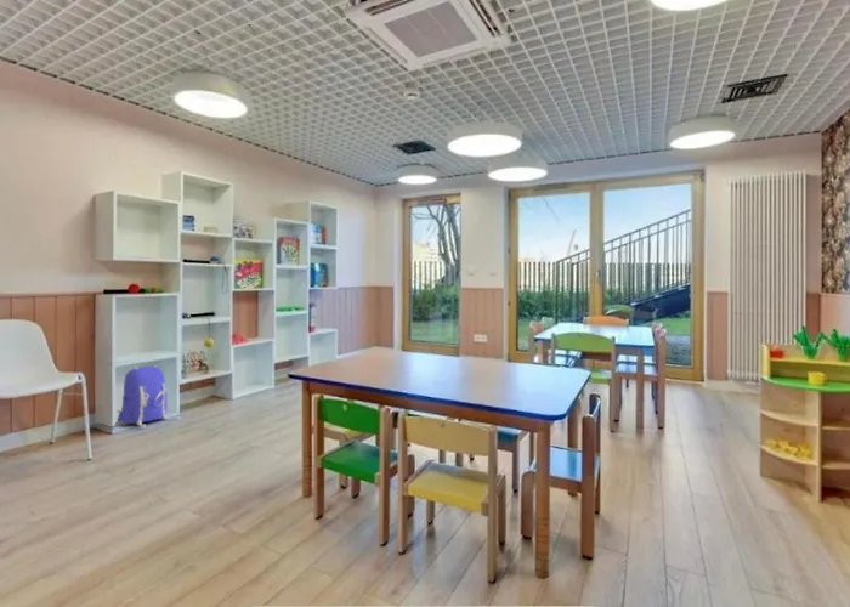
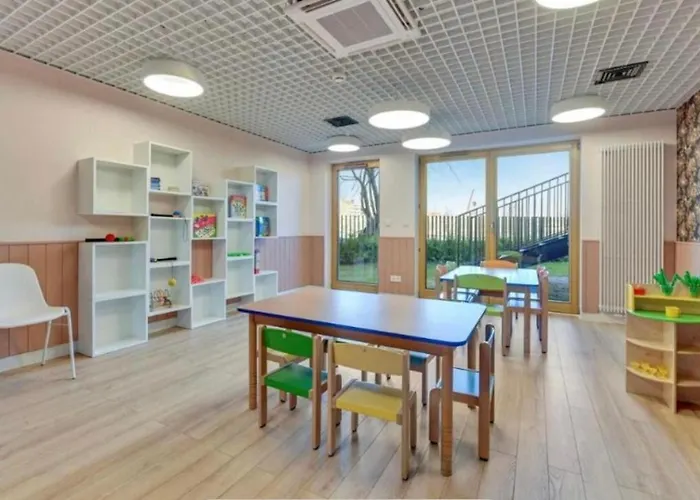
- backpack (148, 393)
